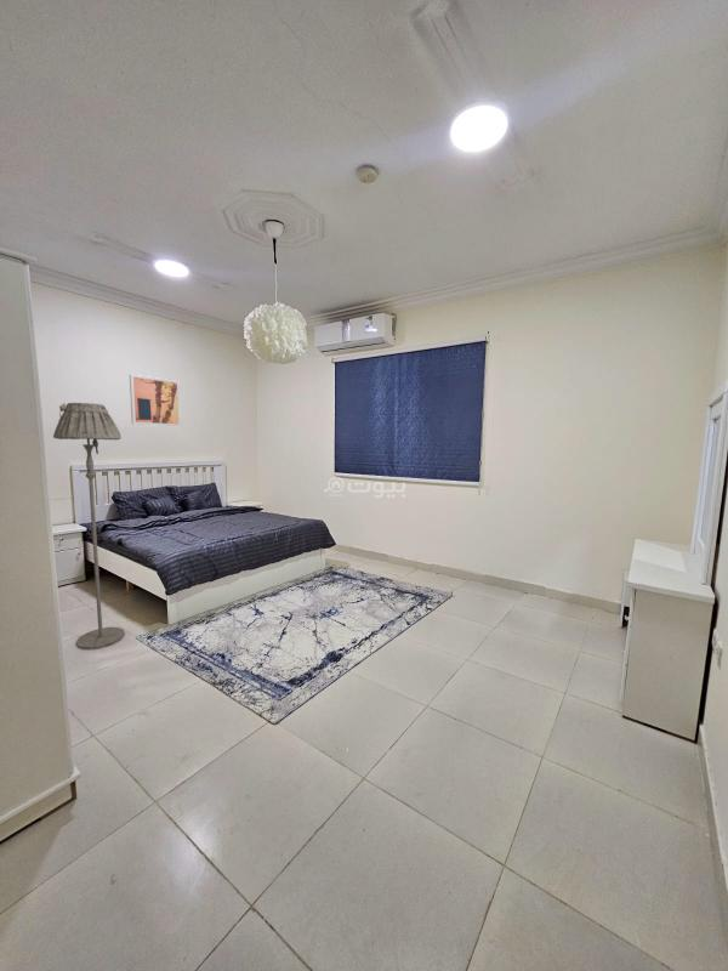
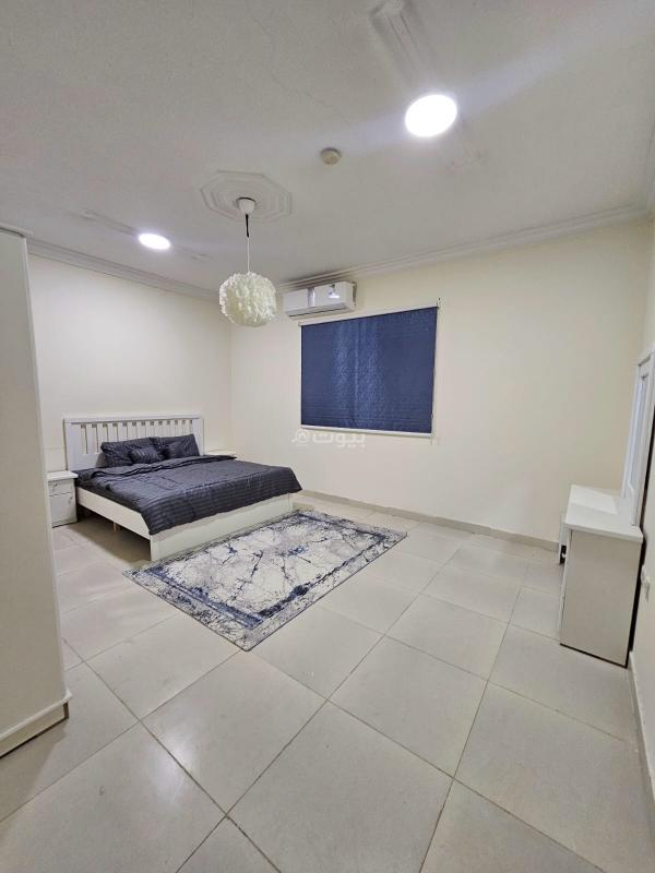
- wall art (155, 402)
- floor lamp (93, 524)
